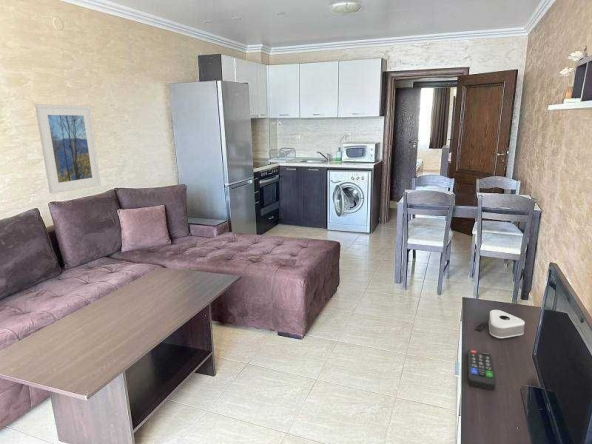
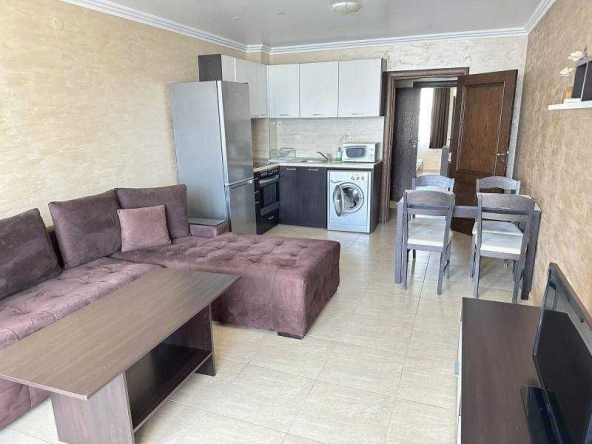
- remote control (480, 368)
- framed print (70, 148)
- speaker (499, 324)
